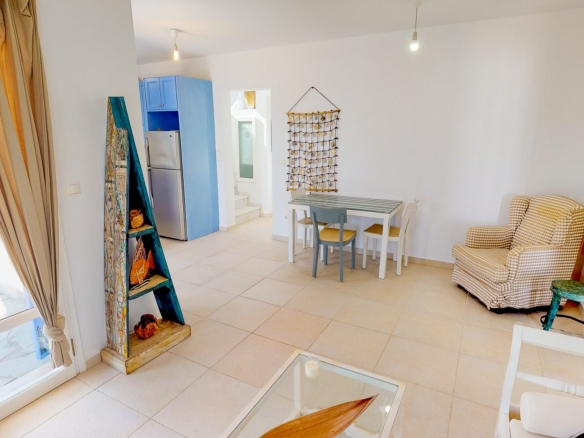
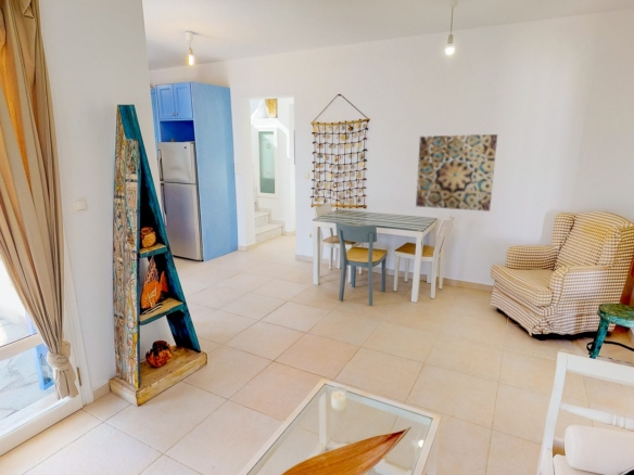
+ wall art (454, 172)
